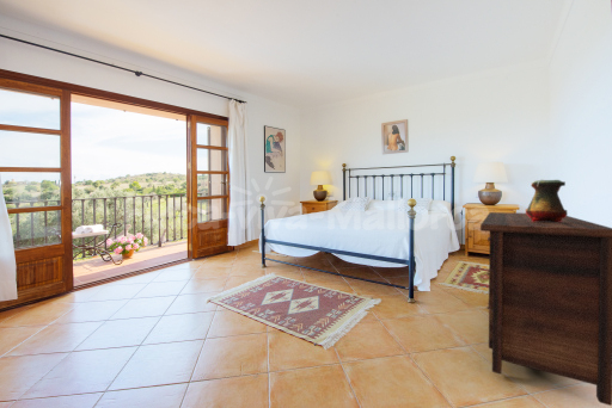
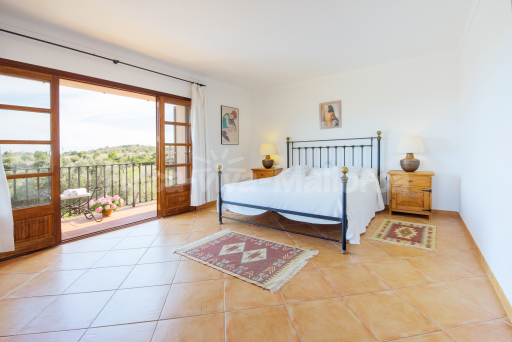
- dresser (528, 273)
- vase (544, 200)
